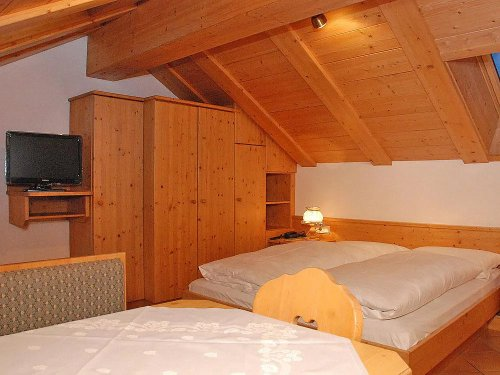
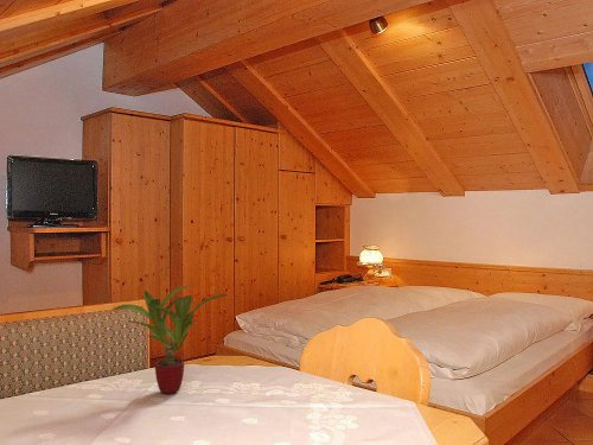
+ potted plant (167, 341)
